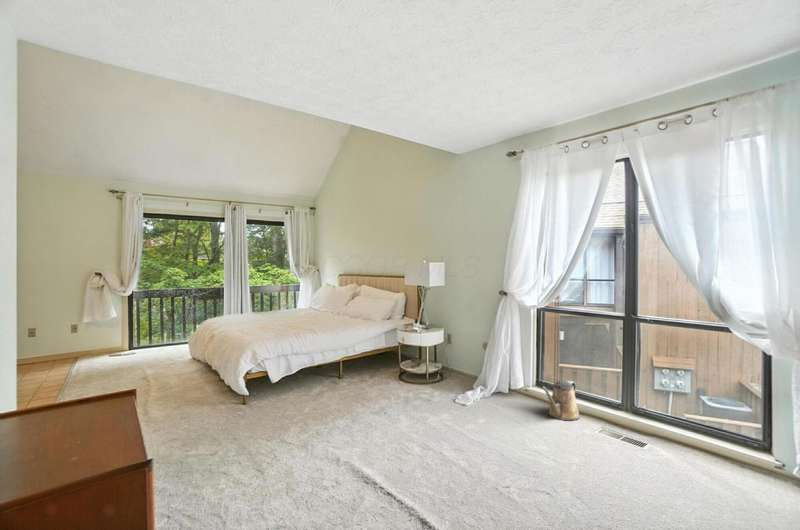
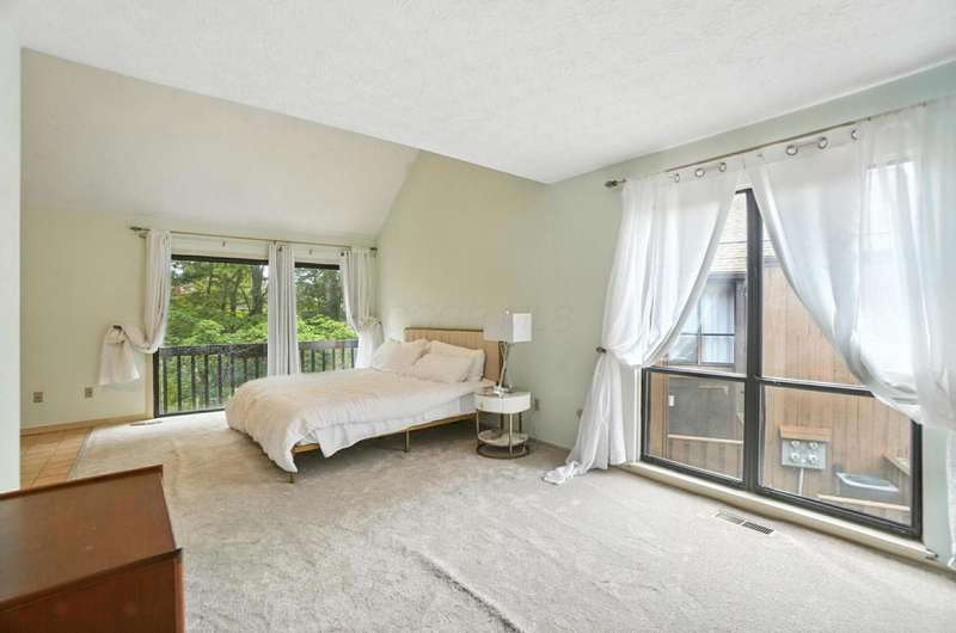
- watering can (559, 398)
